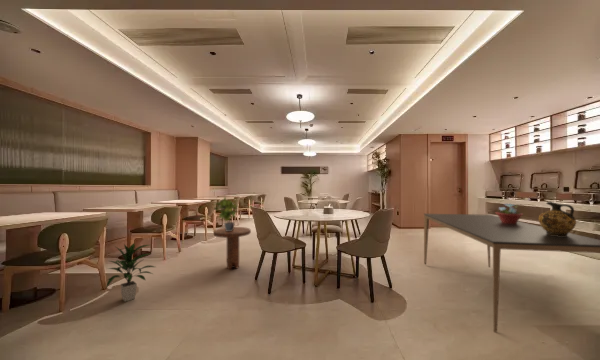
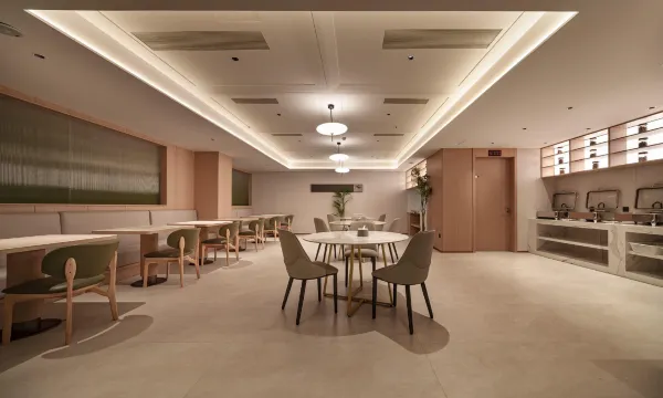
- ceramic jug (556, 218)
- potted flower (508, 213)
- dining table (489, 257)
- indoor plant (129, 269)
- side table (232, 248)
- potted plant (227, 213)
